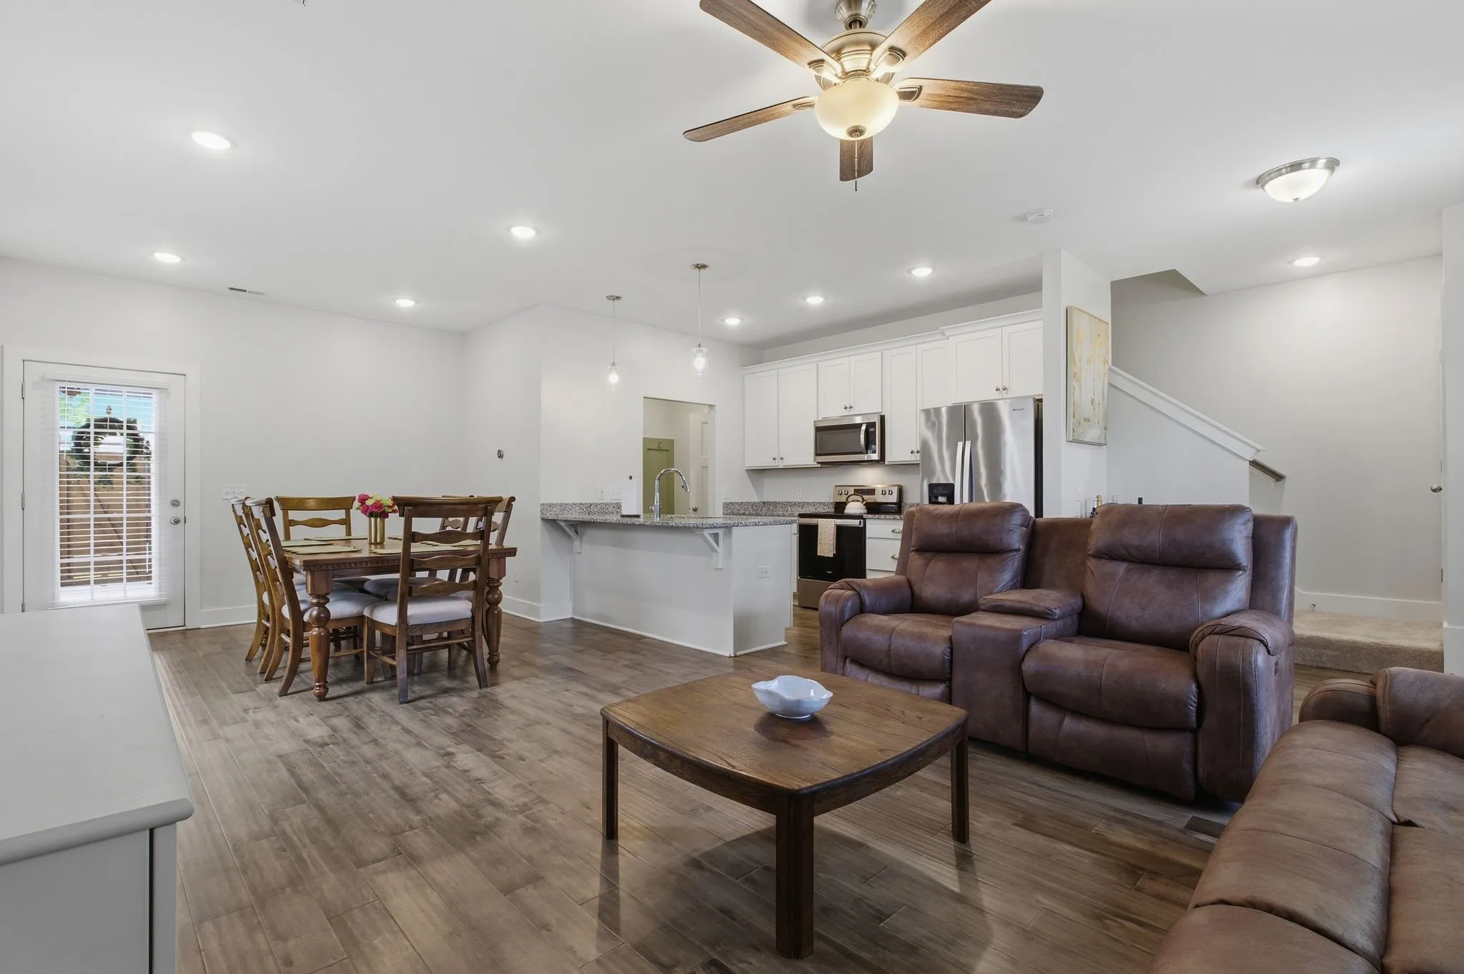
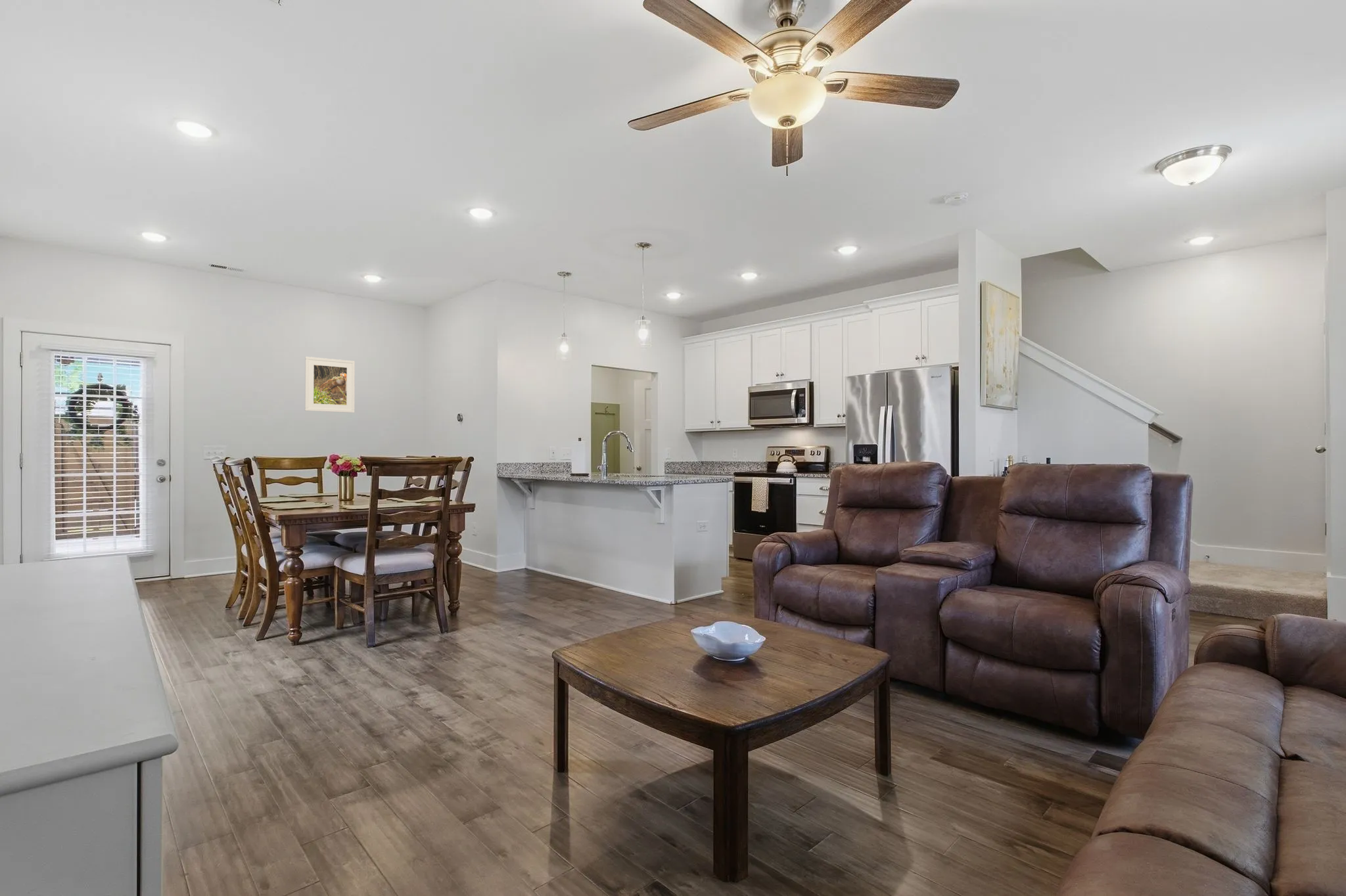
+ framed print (330, 385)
